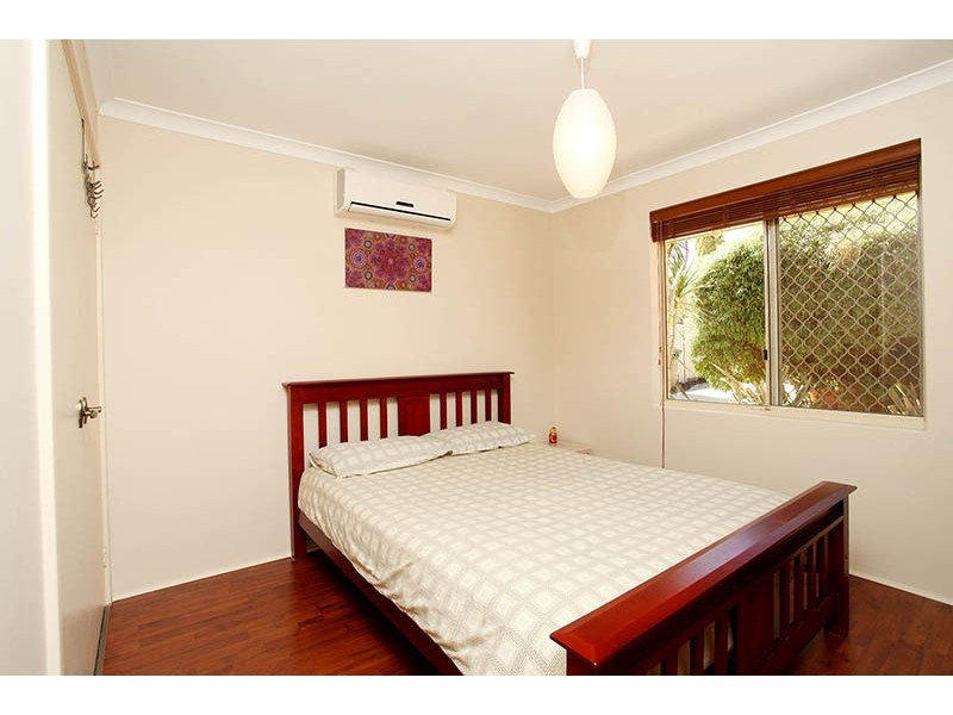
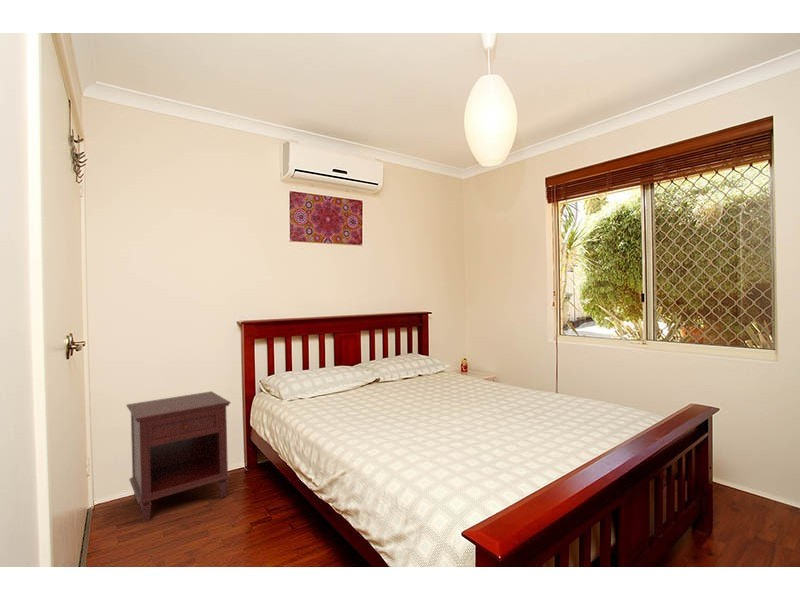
+ nightstand (179, 450)
